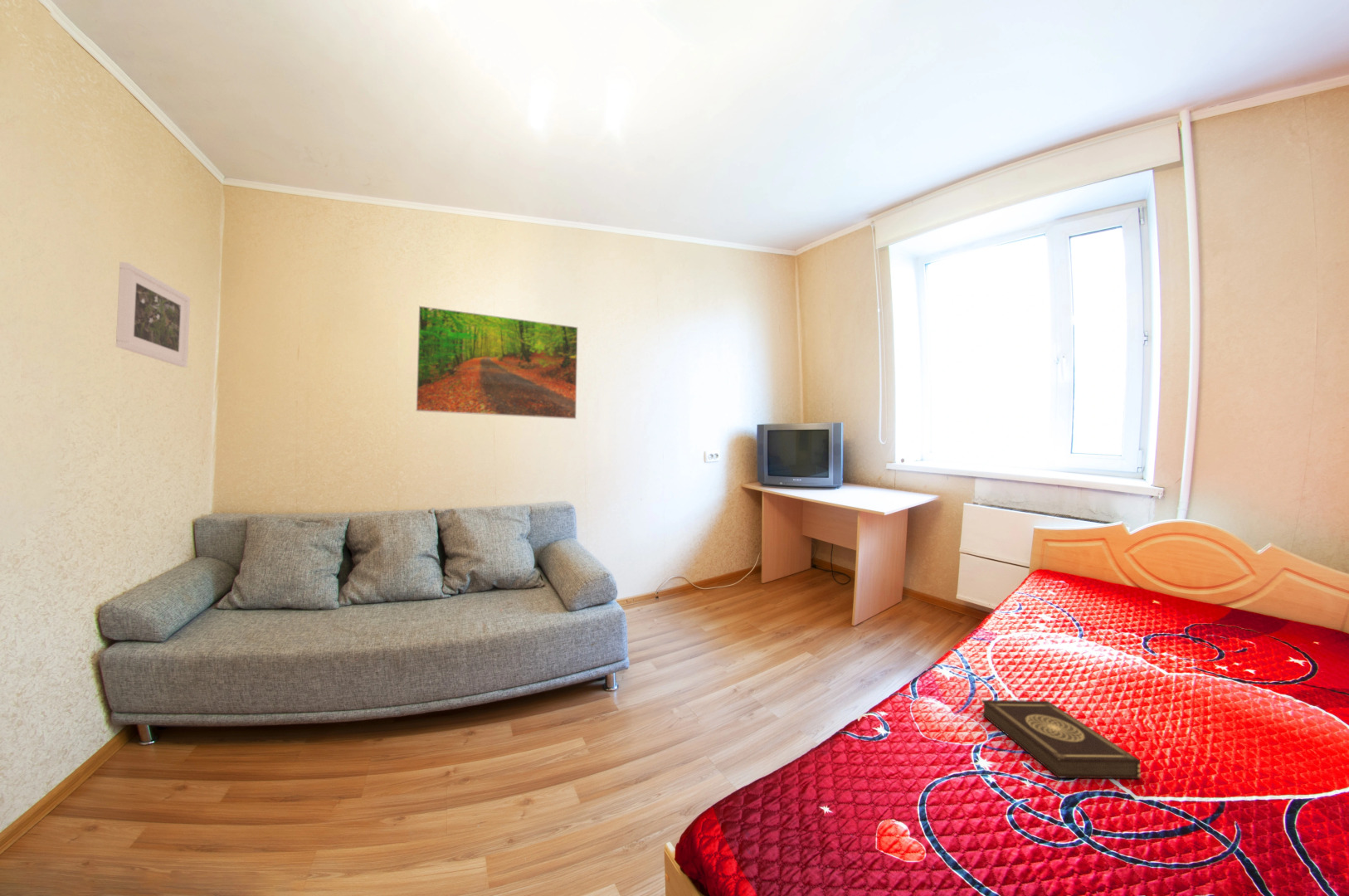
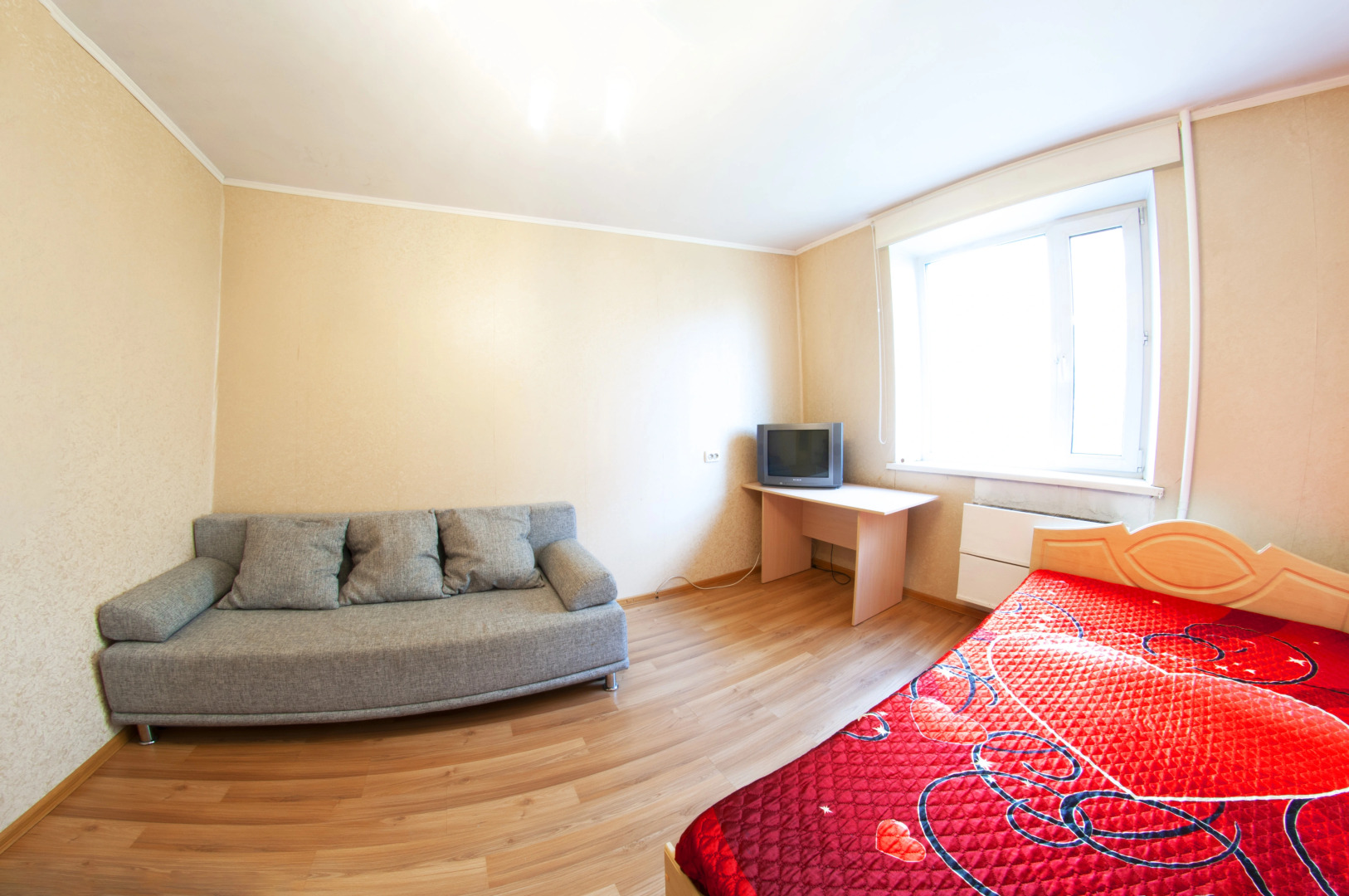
- book (1052, 735)
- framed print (502, 366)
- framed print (157, 319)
